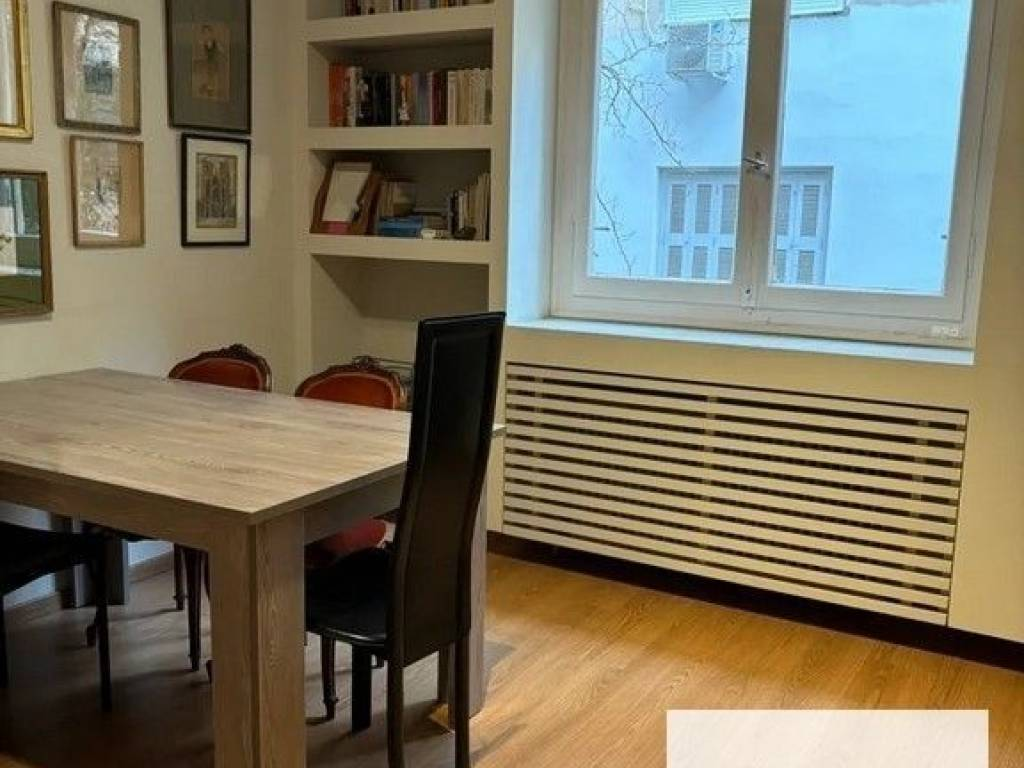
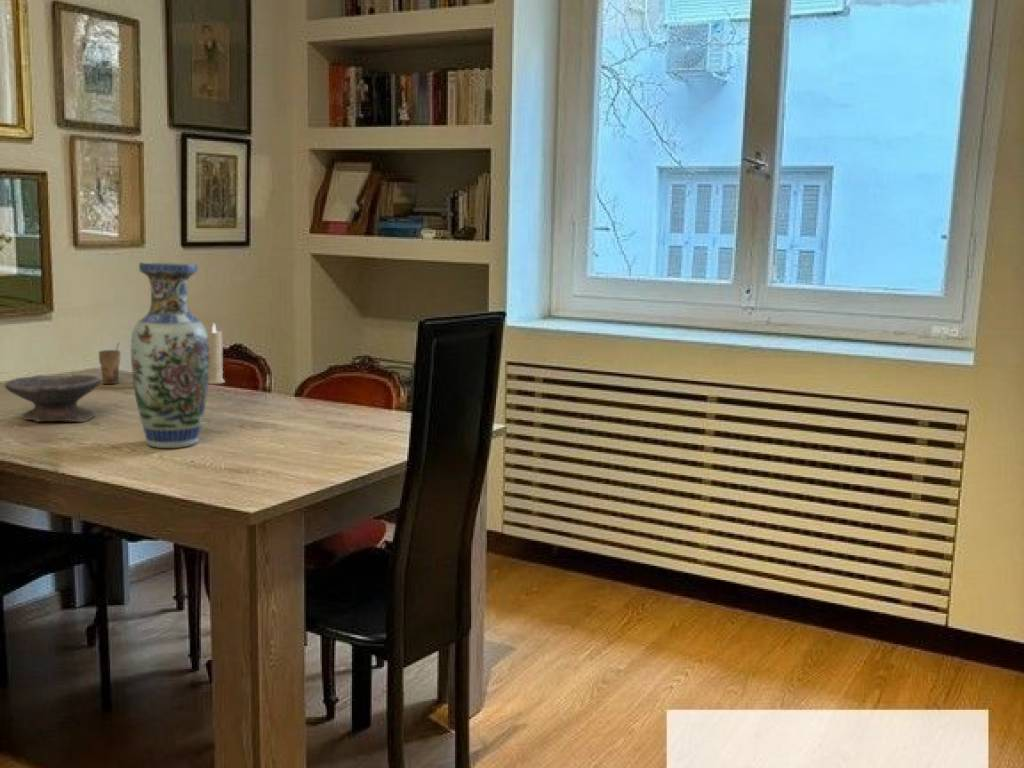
+ bowl (54, 399)
+ candle (209, 353)
+ cup (109, 363)
+ vase (170, 354)
